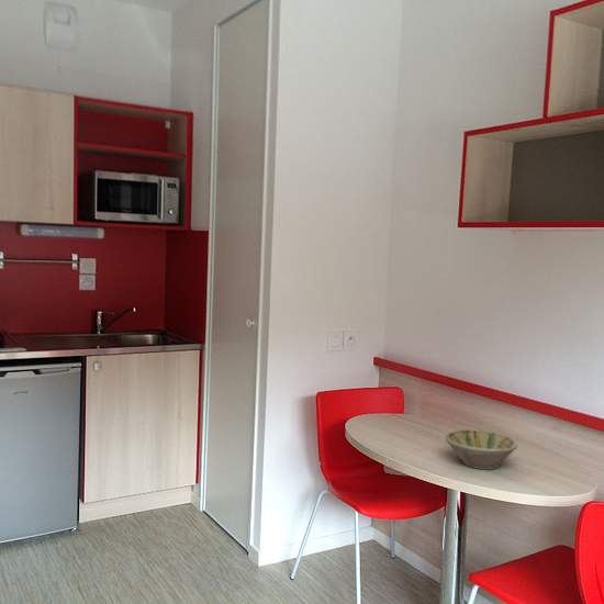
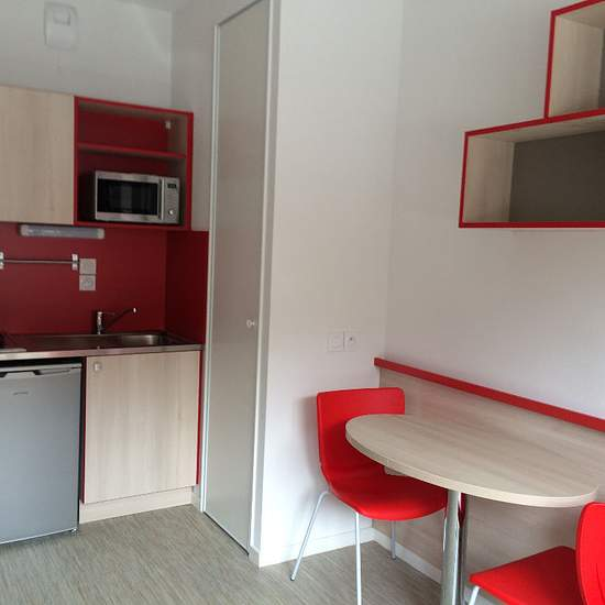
- bowl (480, 450)
